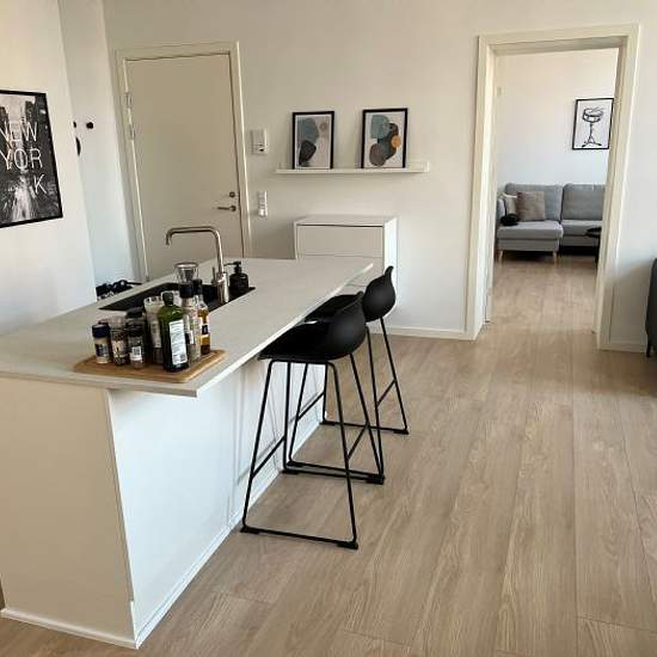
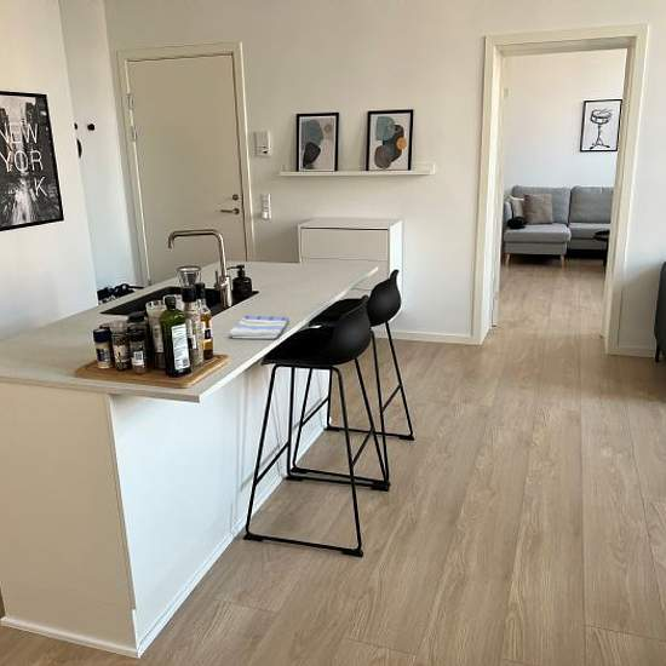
+ dish towel (259, 326)
